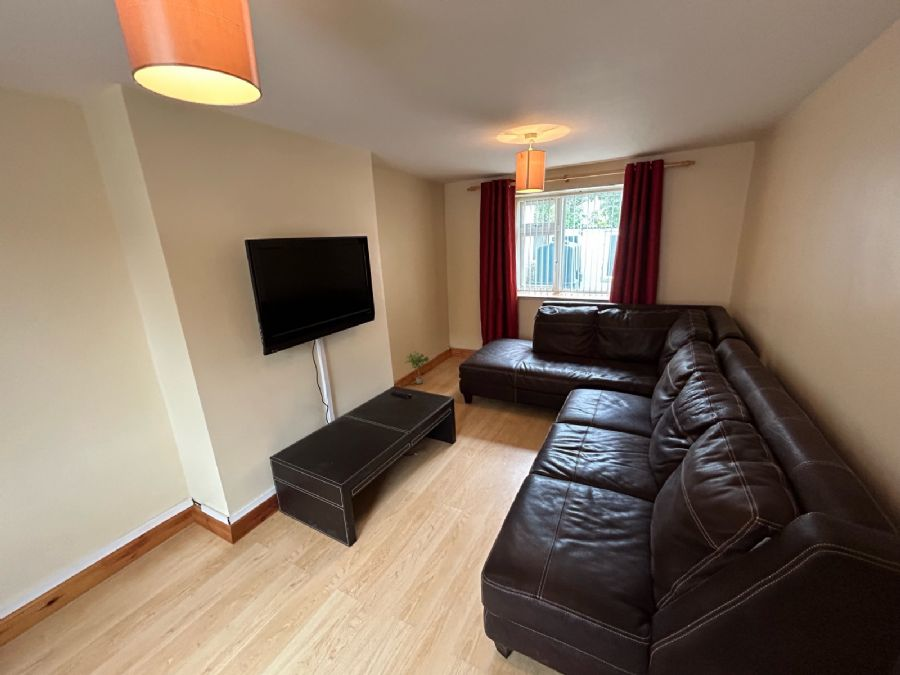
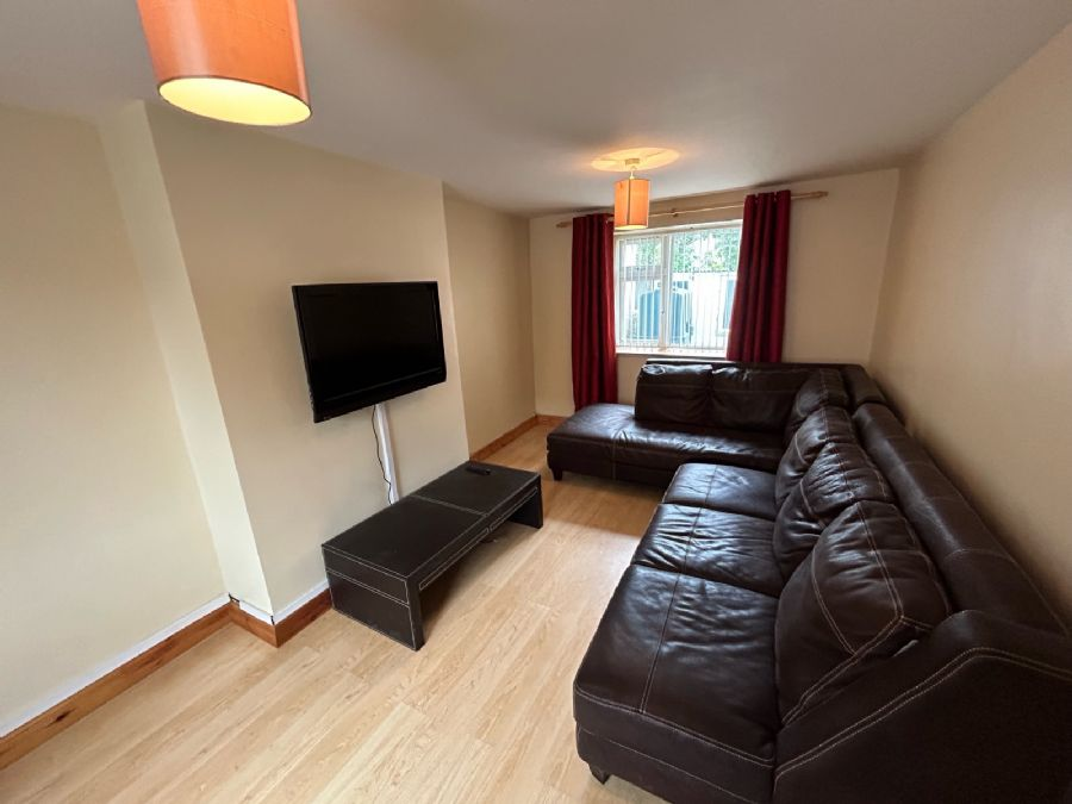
- potted plant (417, 368)
